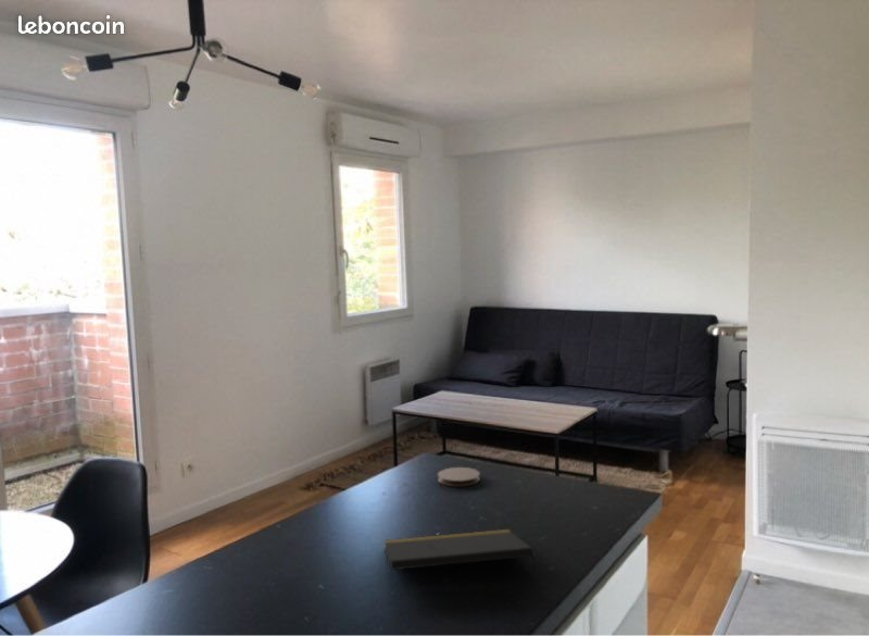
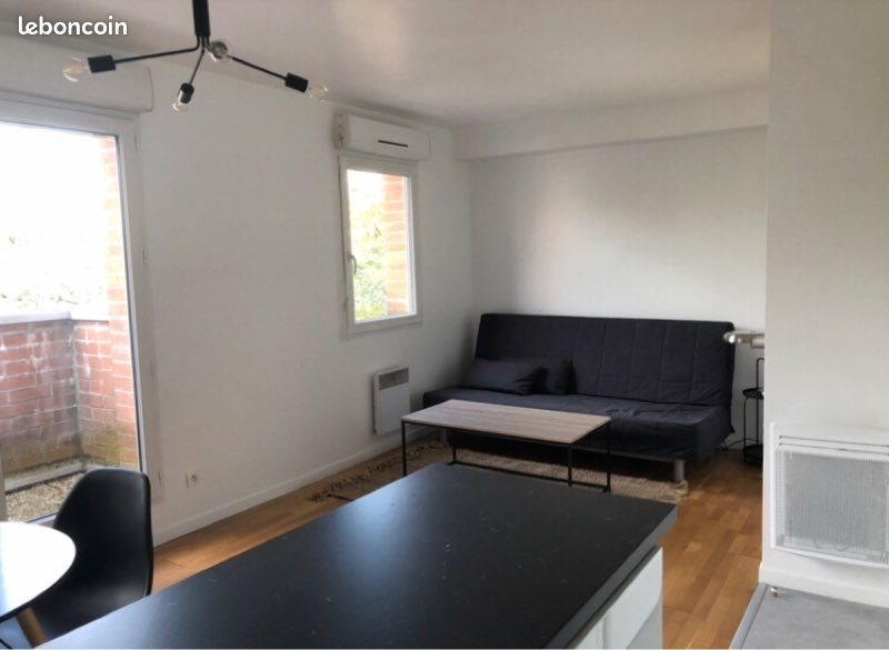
- coaster (458, 476)
- notepad (454, 548)
